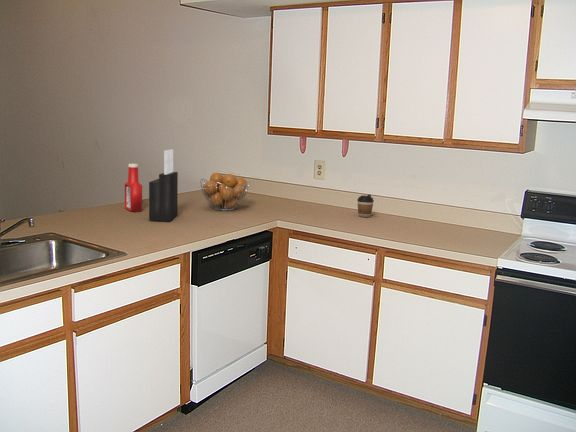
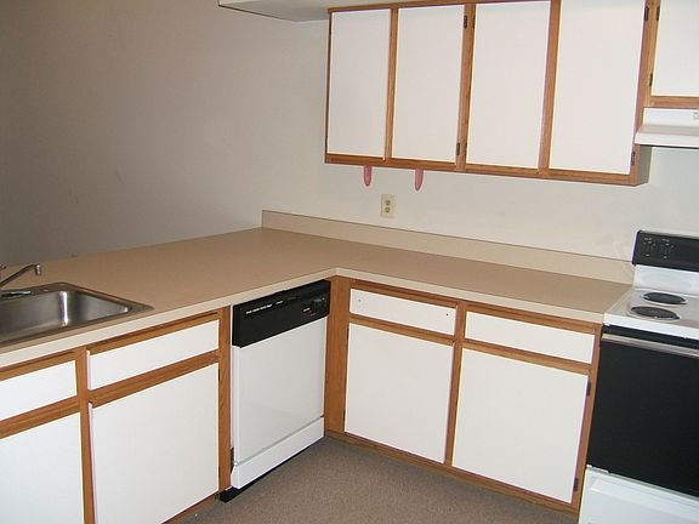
- soap bottle (133, 186)
- knife block (161, 184)
- coffee cup (365, 205)
- fruit basket (224, 191)
